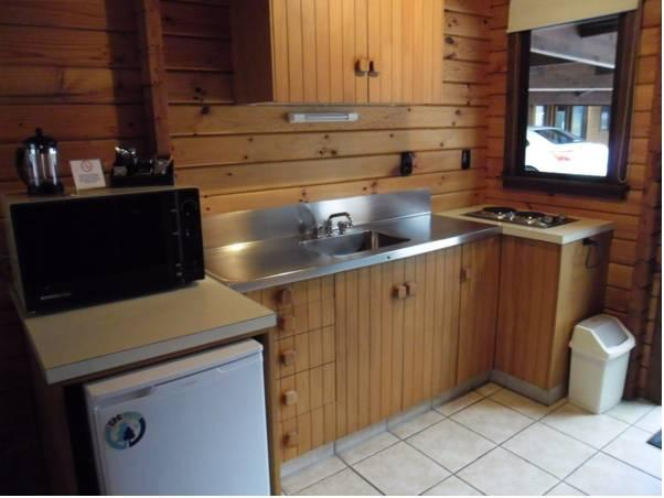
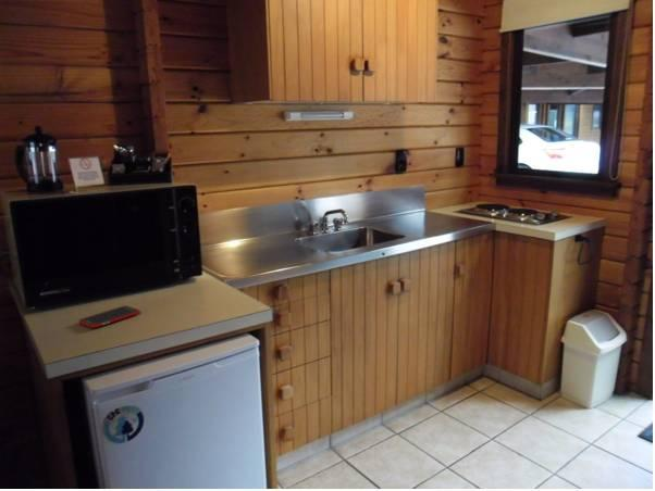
+ cell phone (110, 316)
